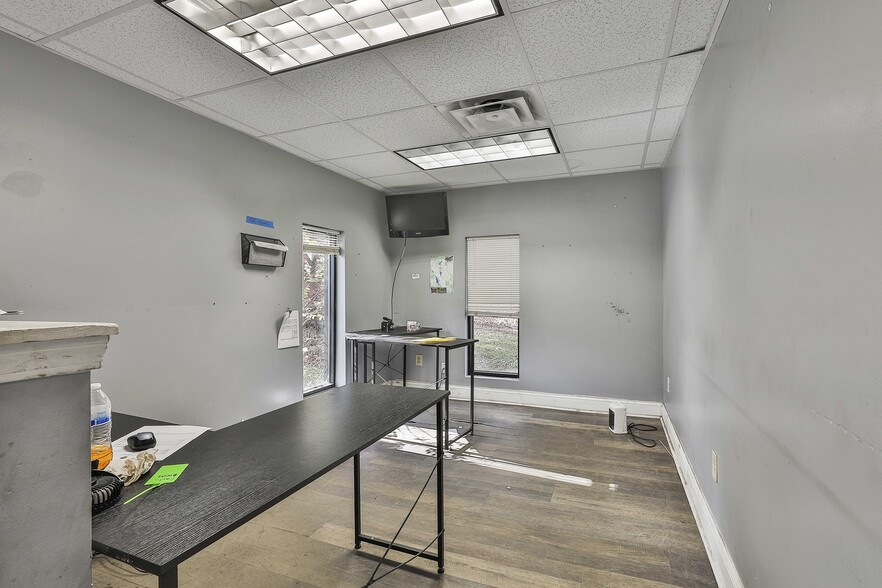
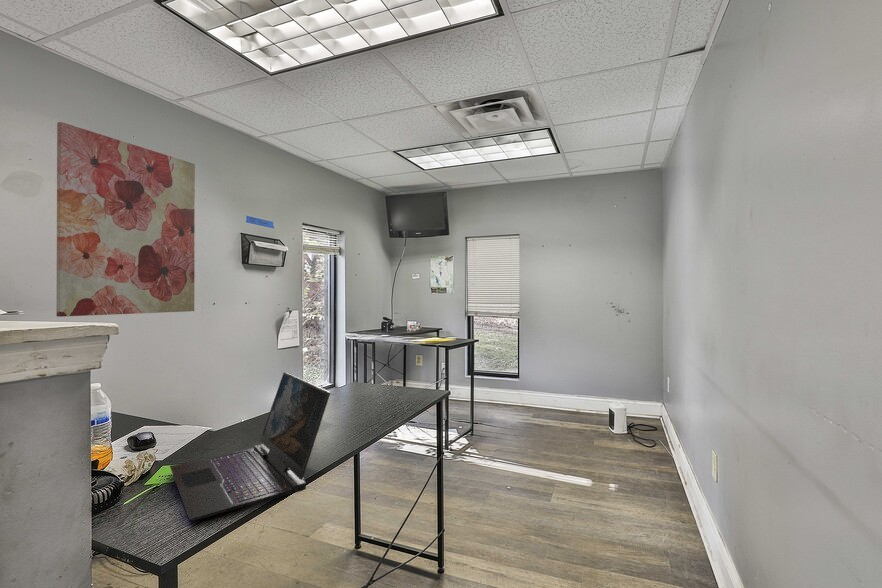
+ laptop (260, 438)
+ wall art (135, 229)
